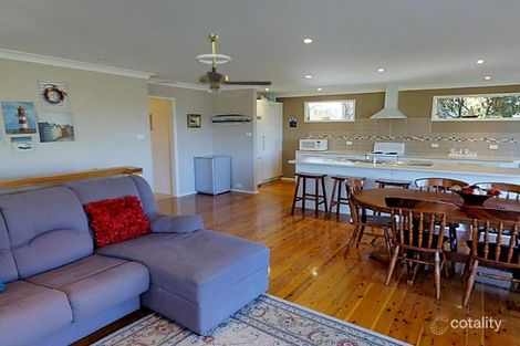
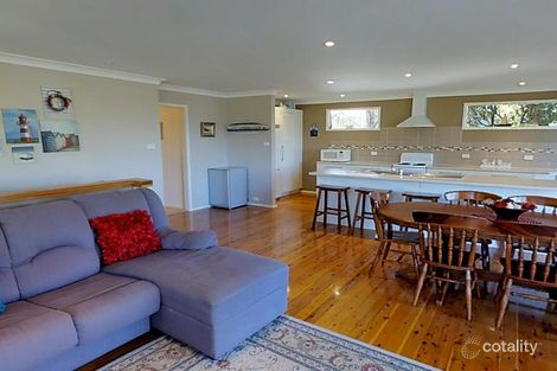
- ceiling fan (214, 67)
